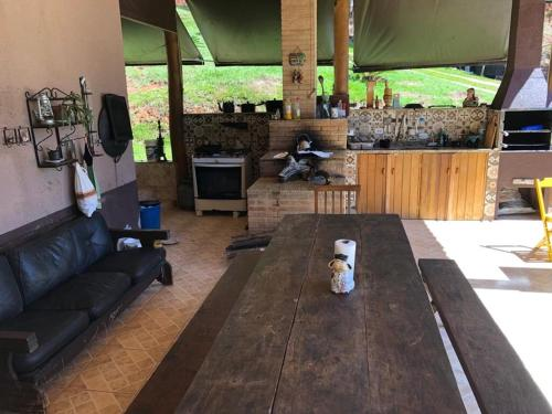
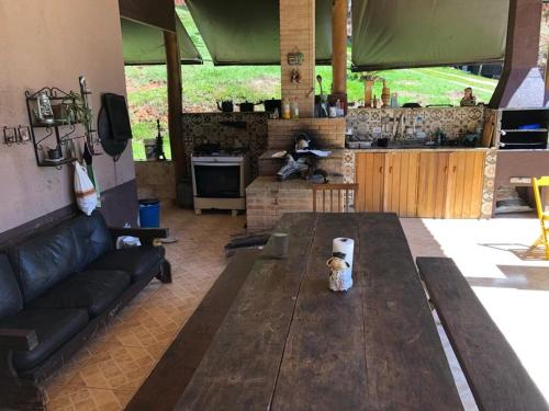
+ cup (281, 244)
